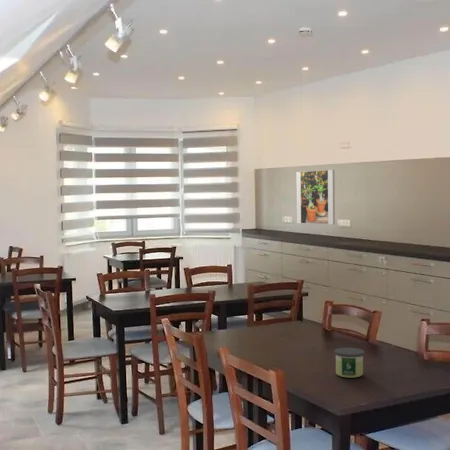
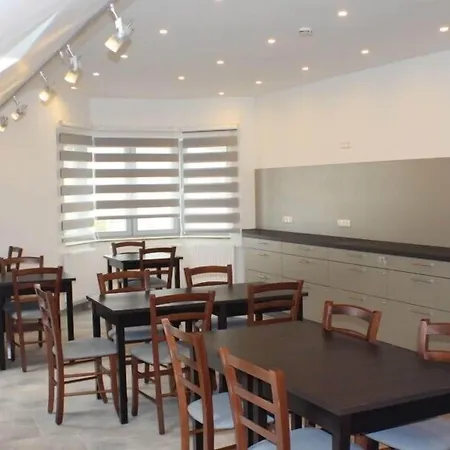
- candle (349, 362)
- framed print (314, 197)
